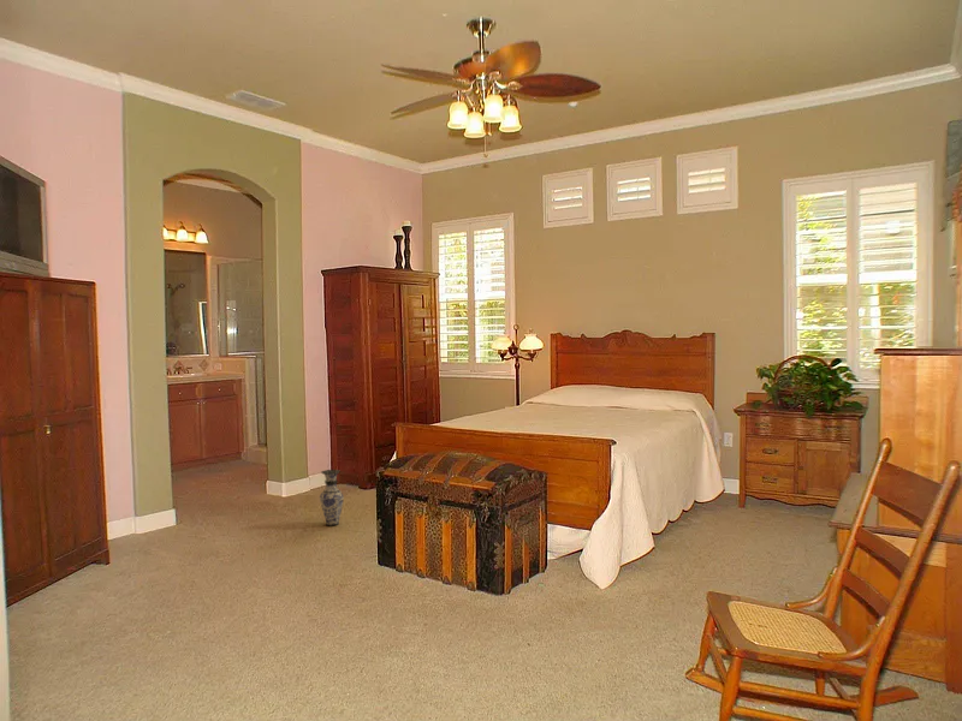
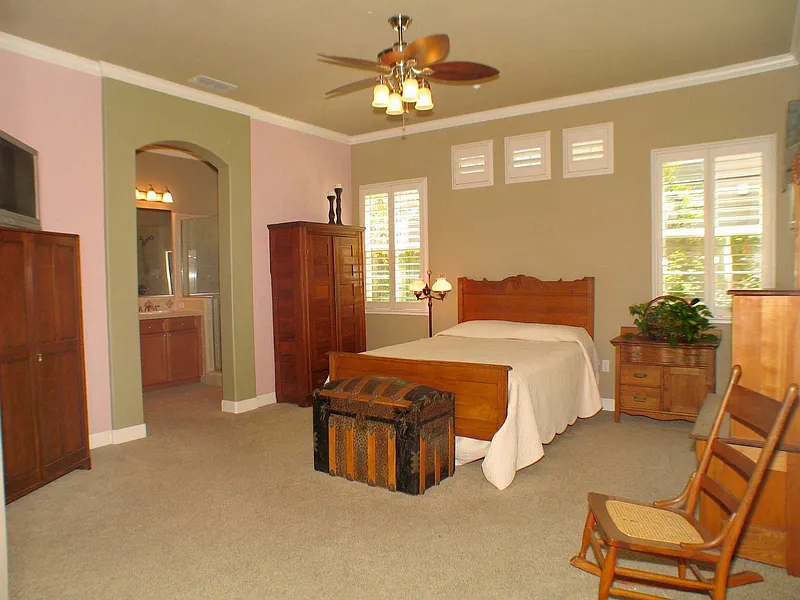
- vase (331, 497)
